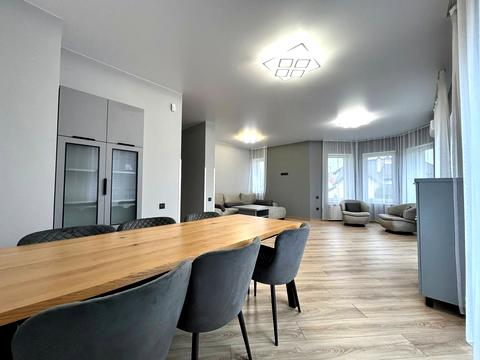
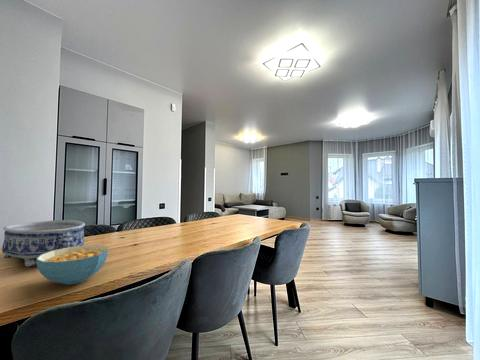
+ cereal bowl (75, 266)
+ decorative bowl (46, 240)
